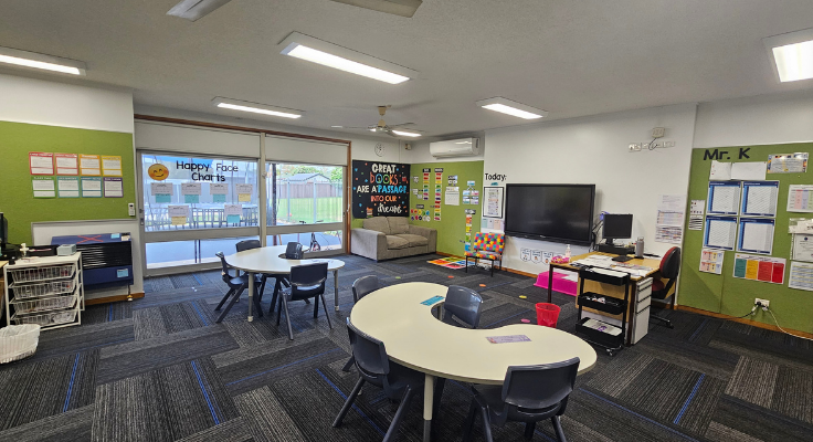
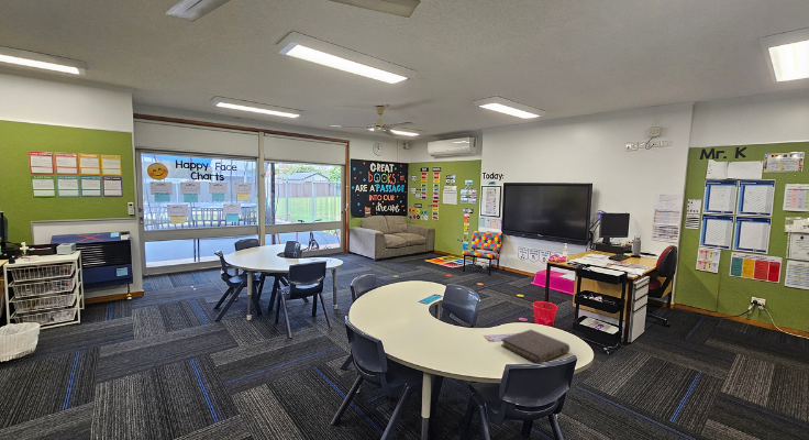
+ book (534, 345)
